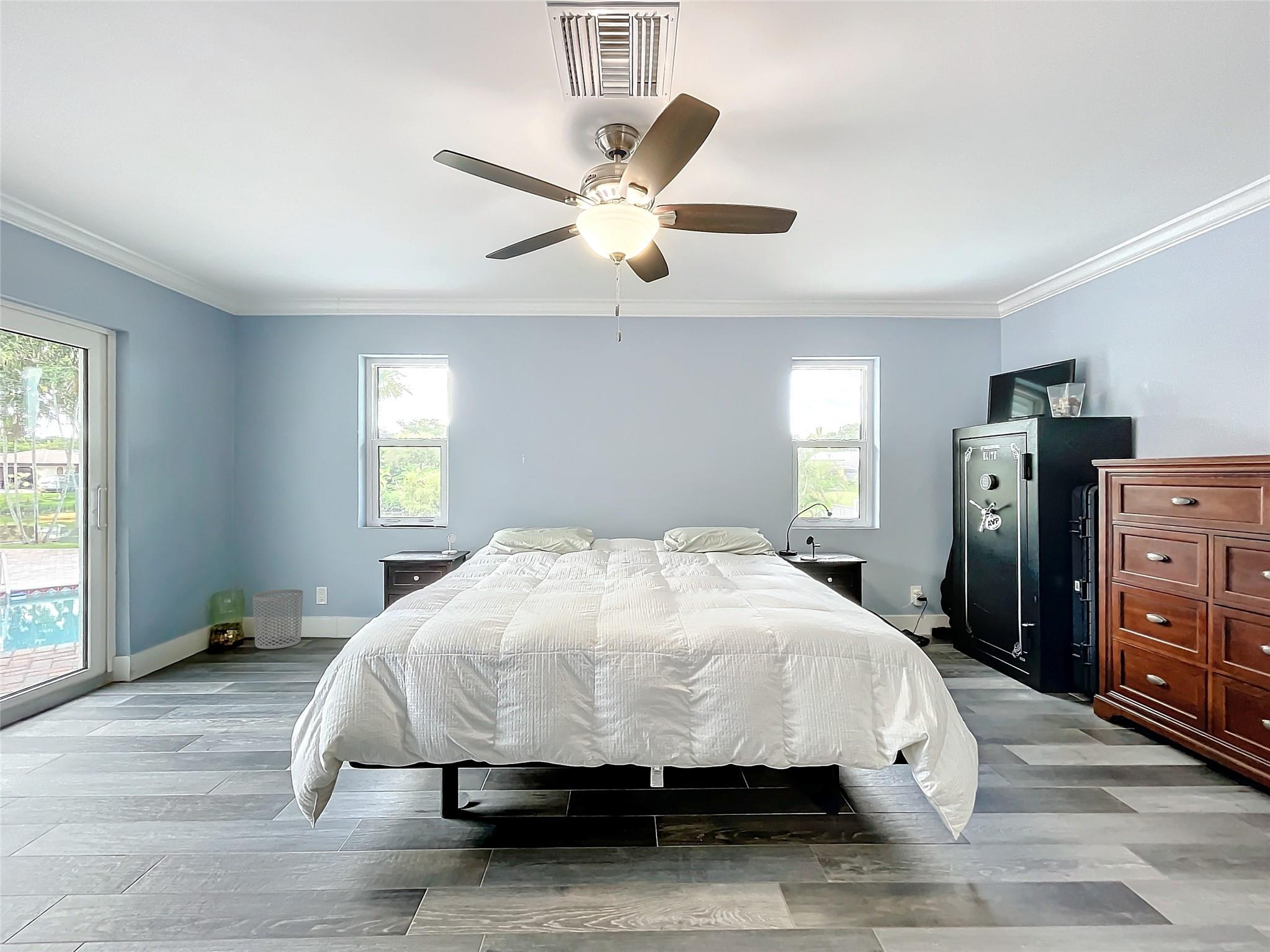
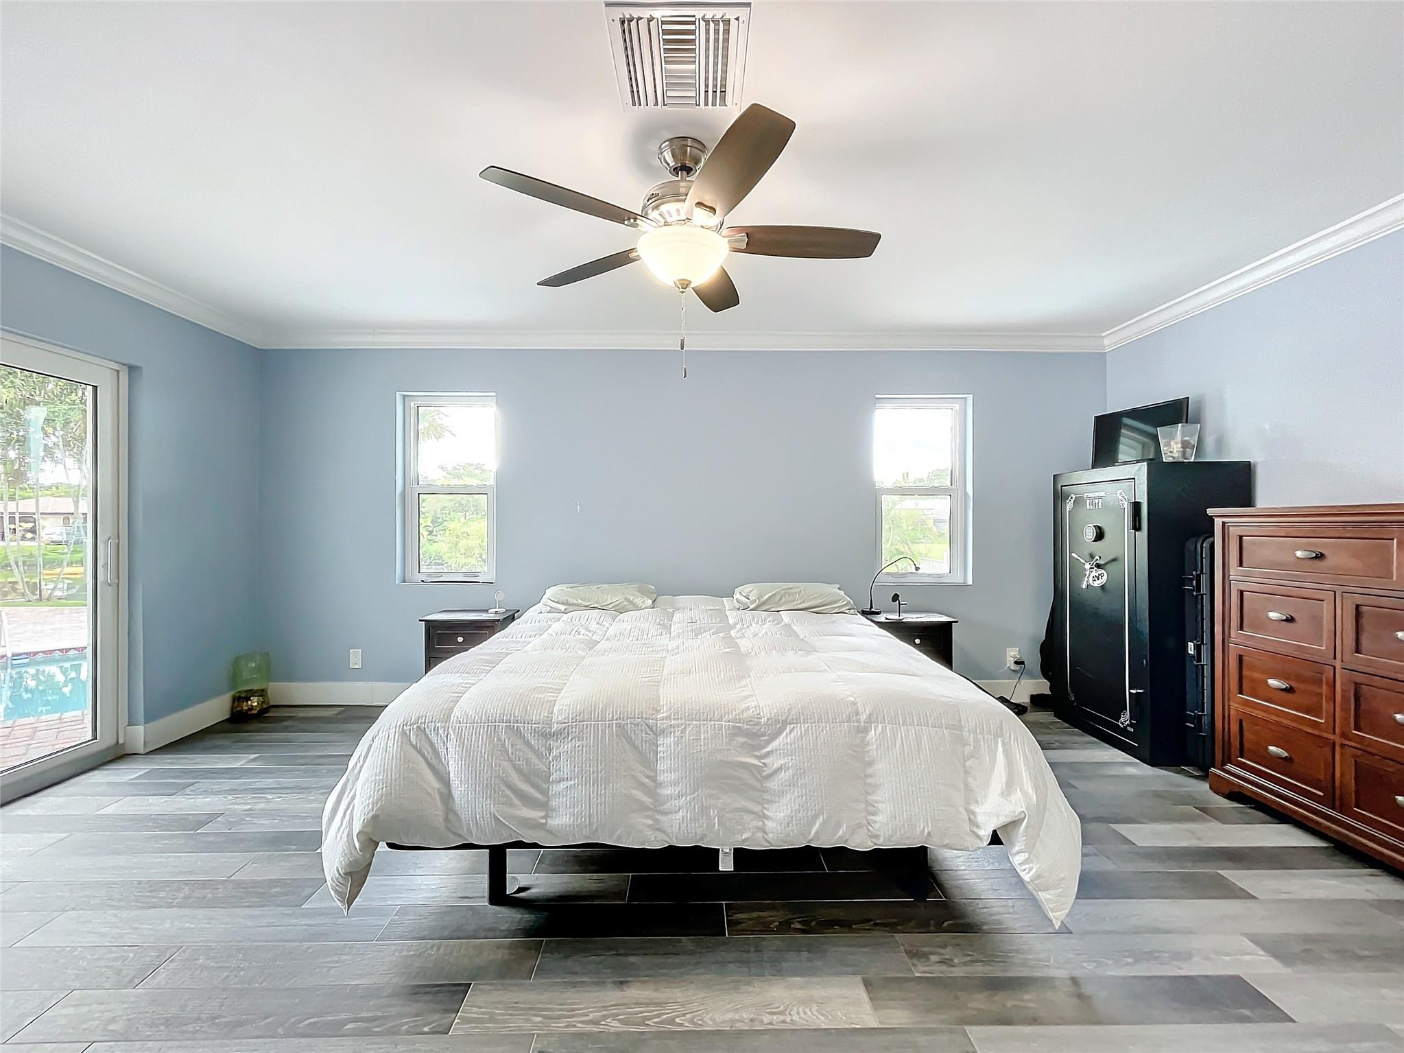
- waste bin (278, 618)
